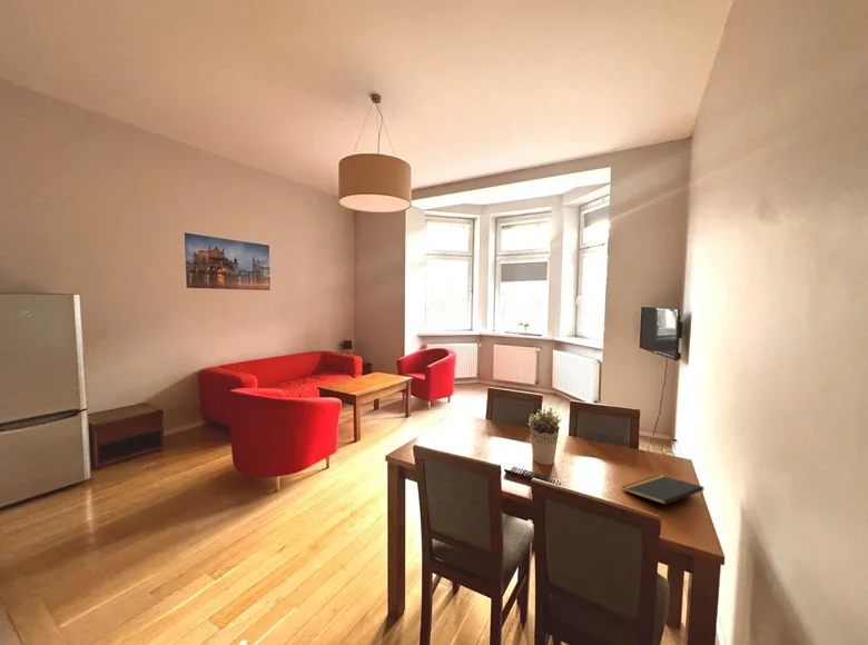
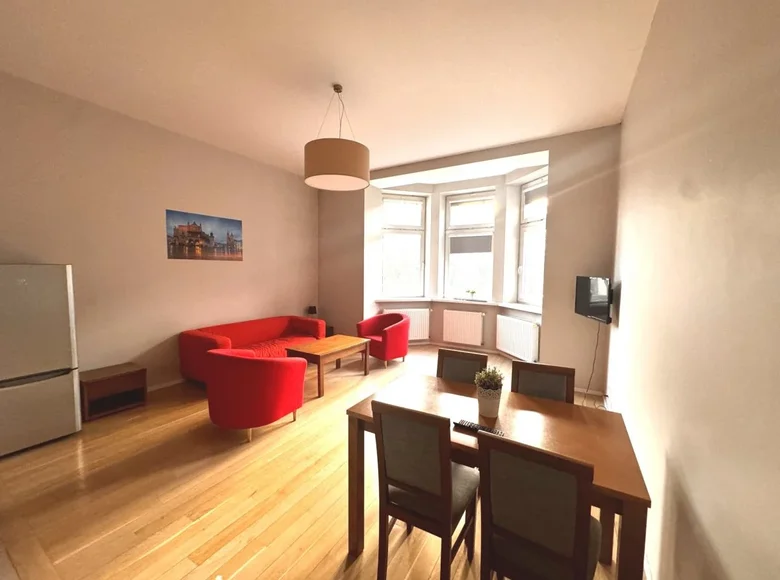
- notepad (661, 488)
